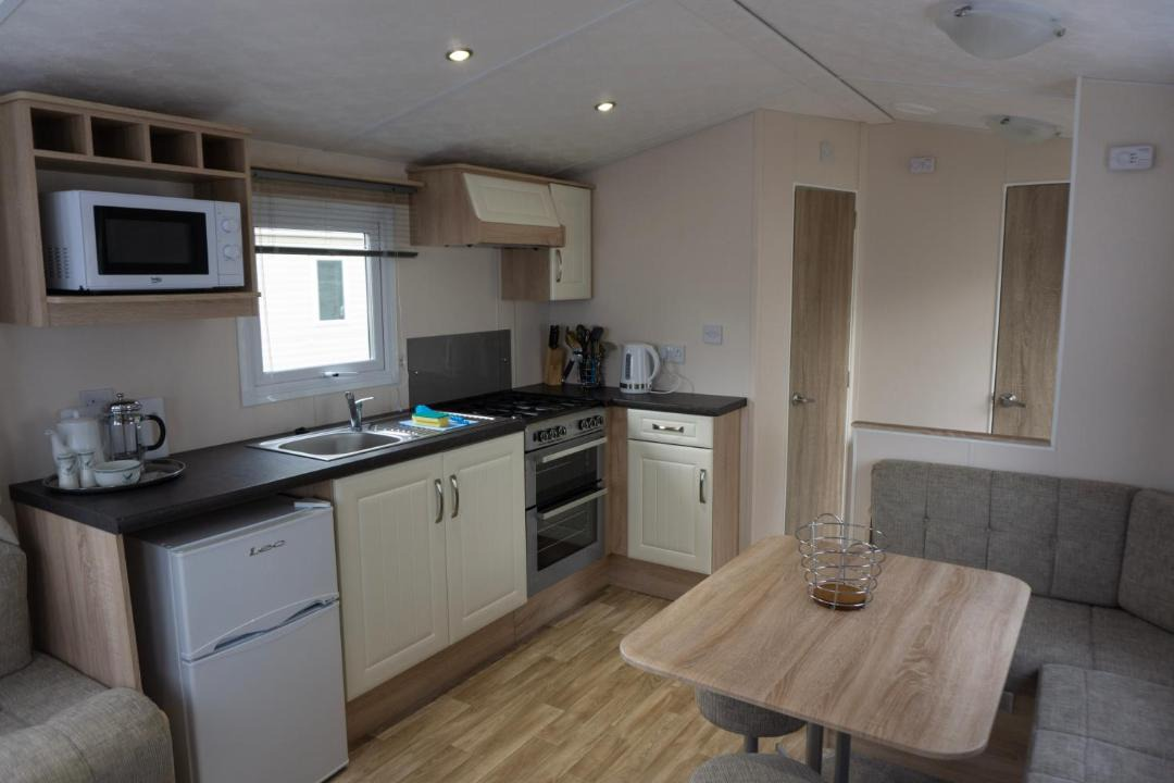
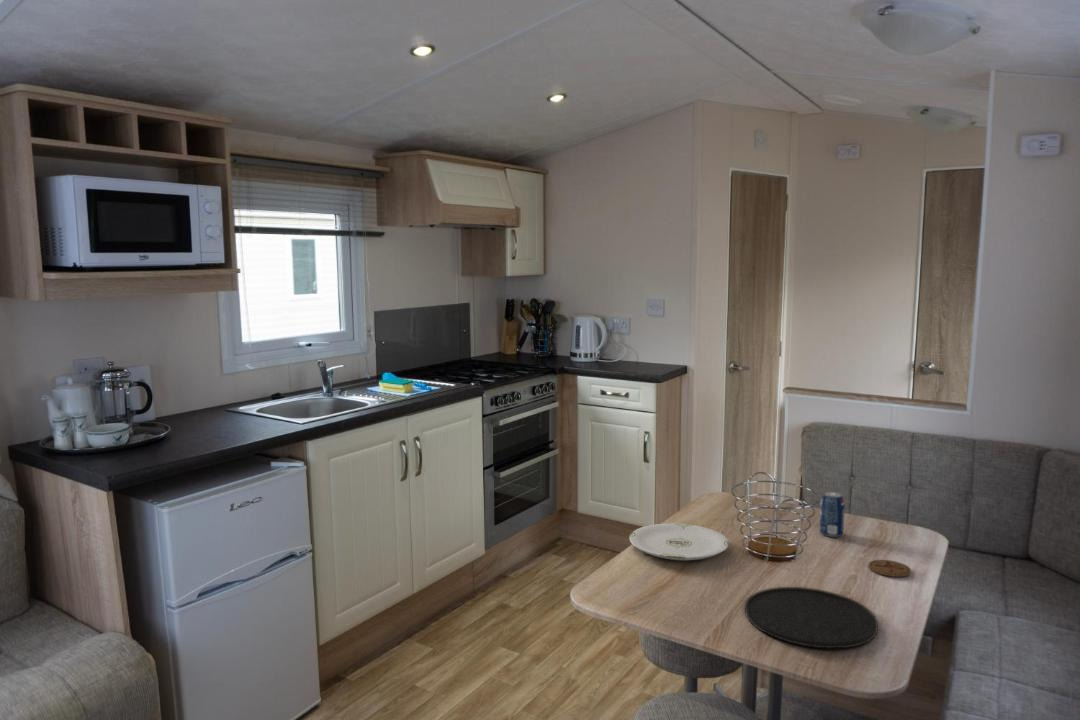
+ beverage can (832, 514)
+ plate (678, 543)
+ plate (809, 615)
+ coaster (889, 568)
